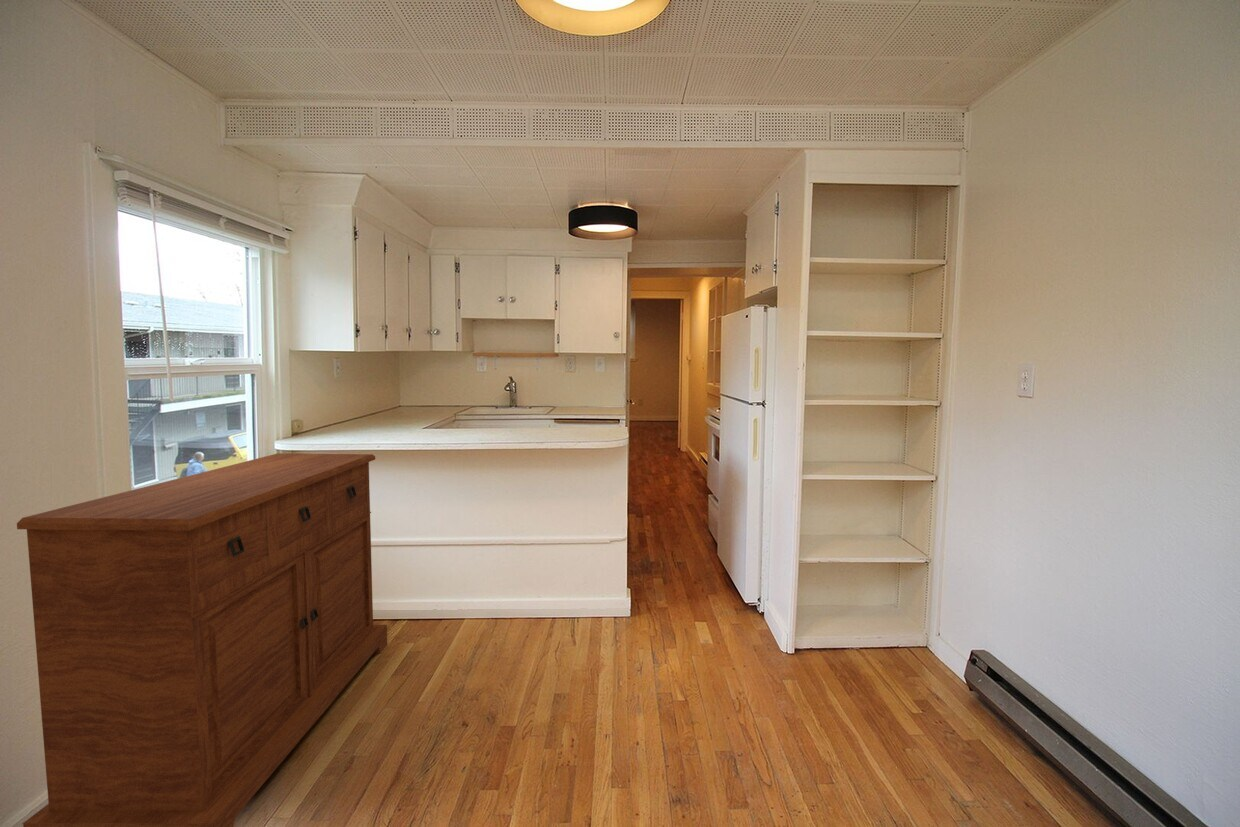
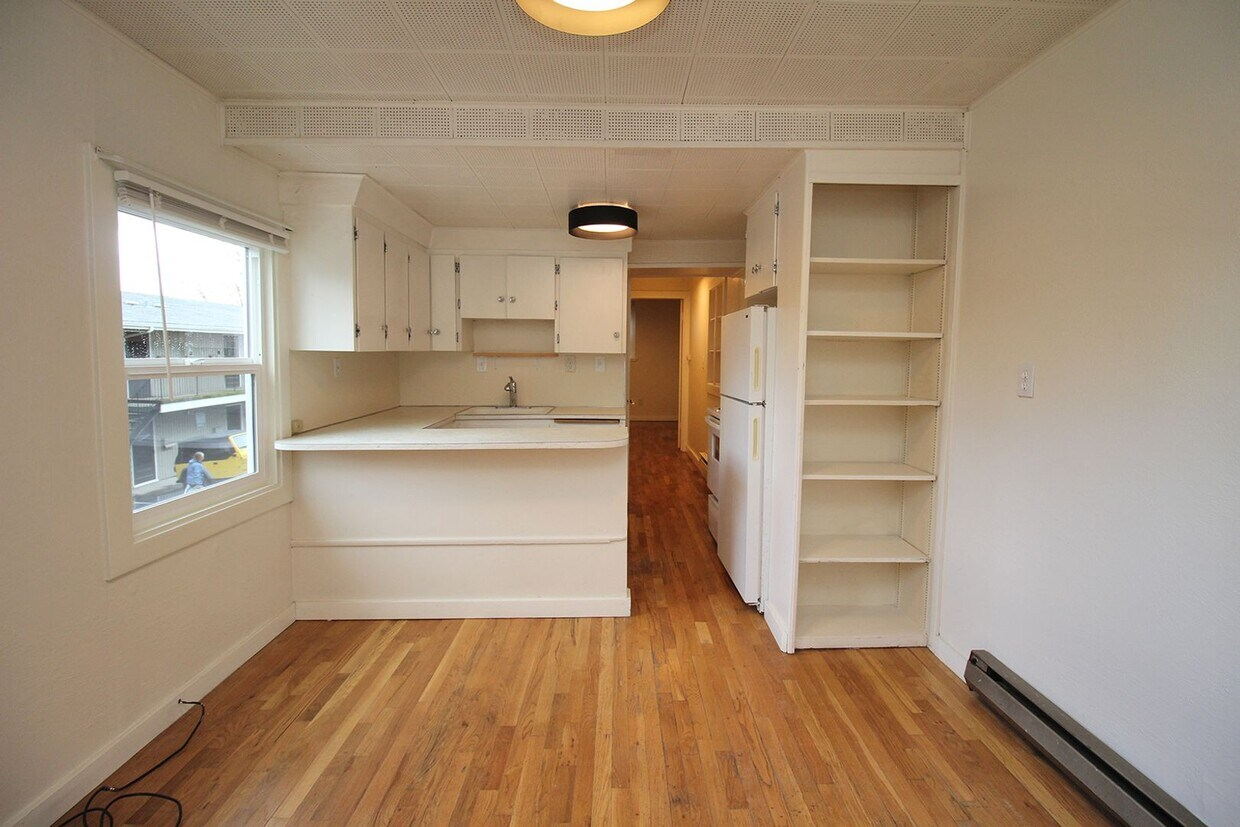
- sideboard (251, 602)
